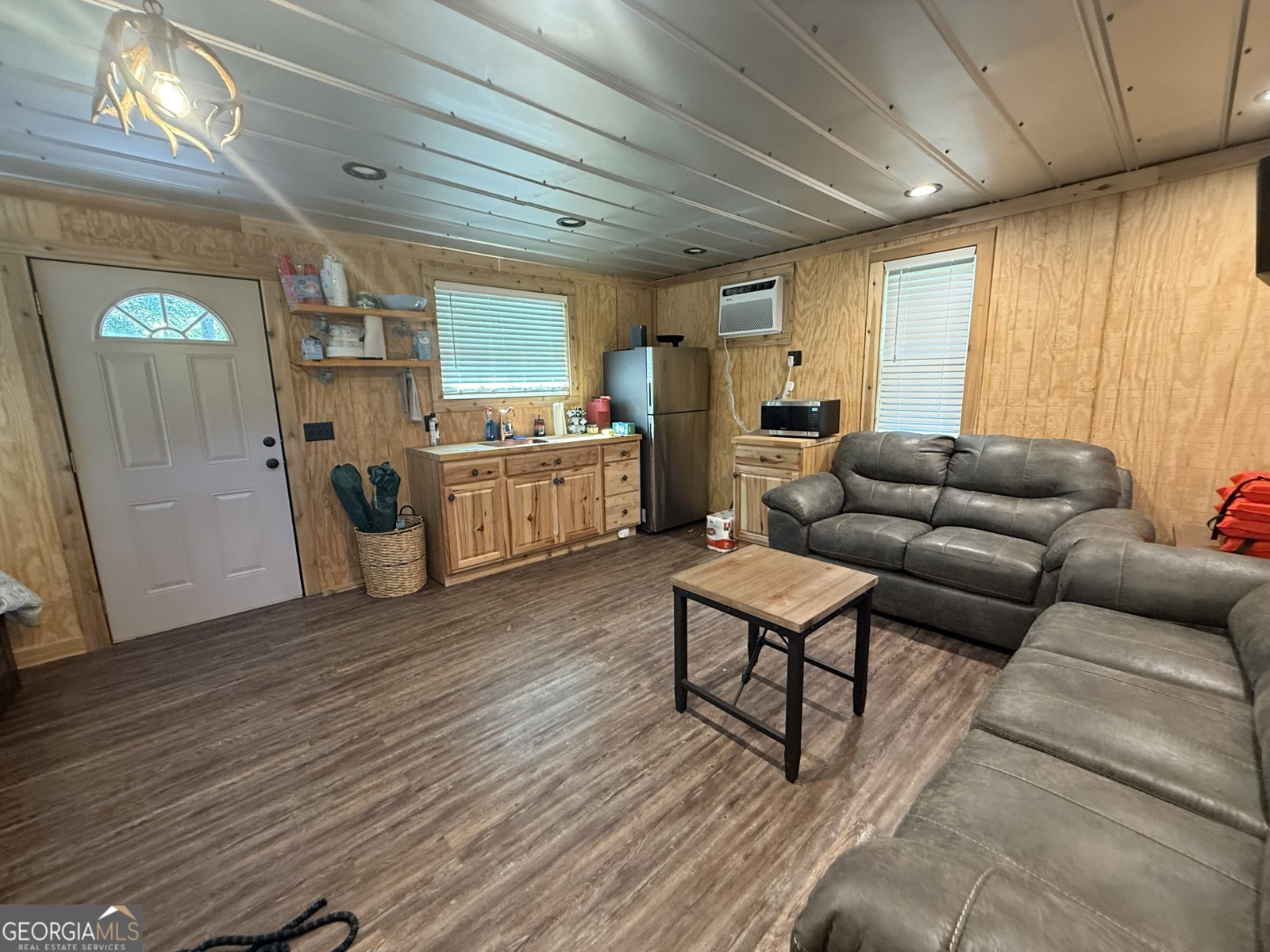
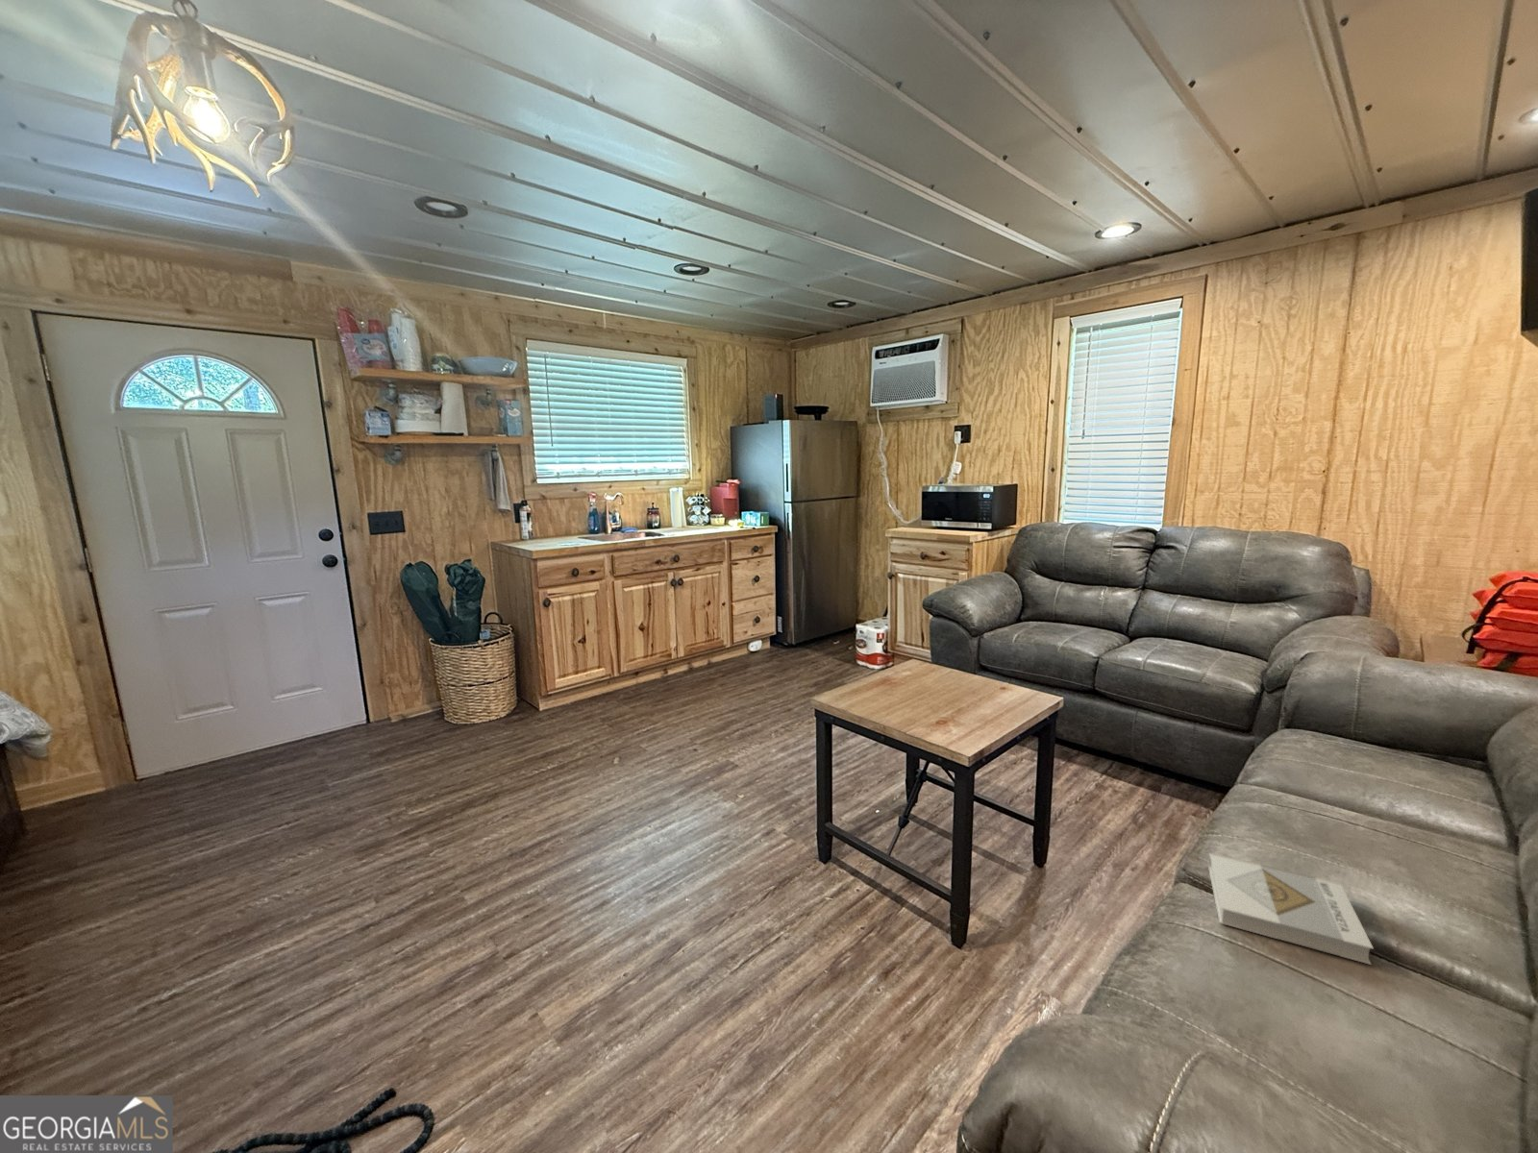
+ book (1280, 901)
